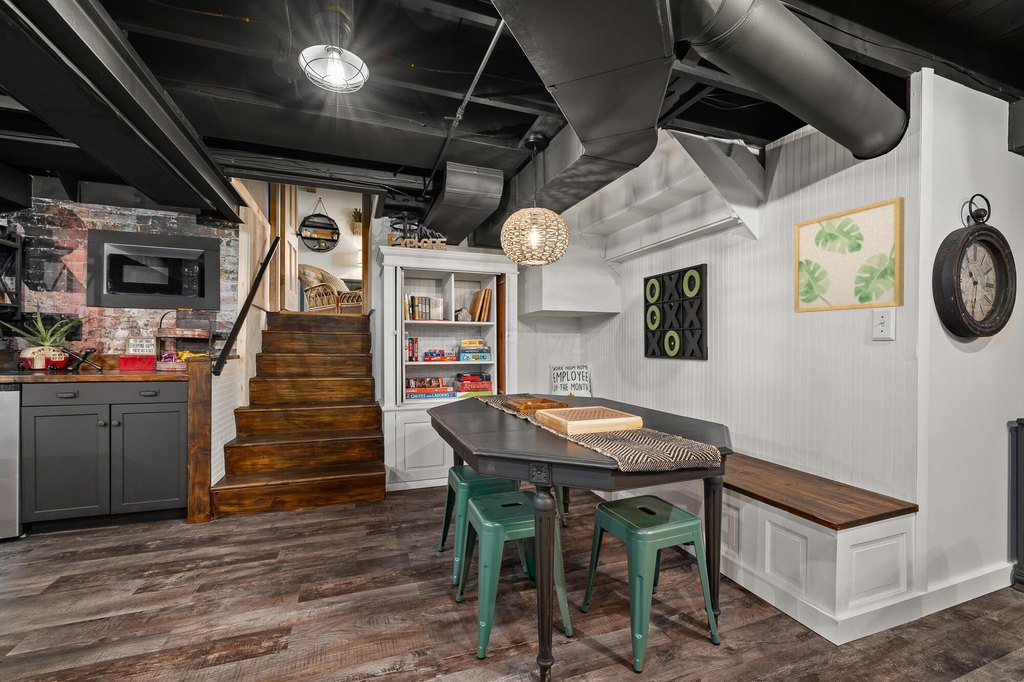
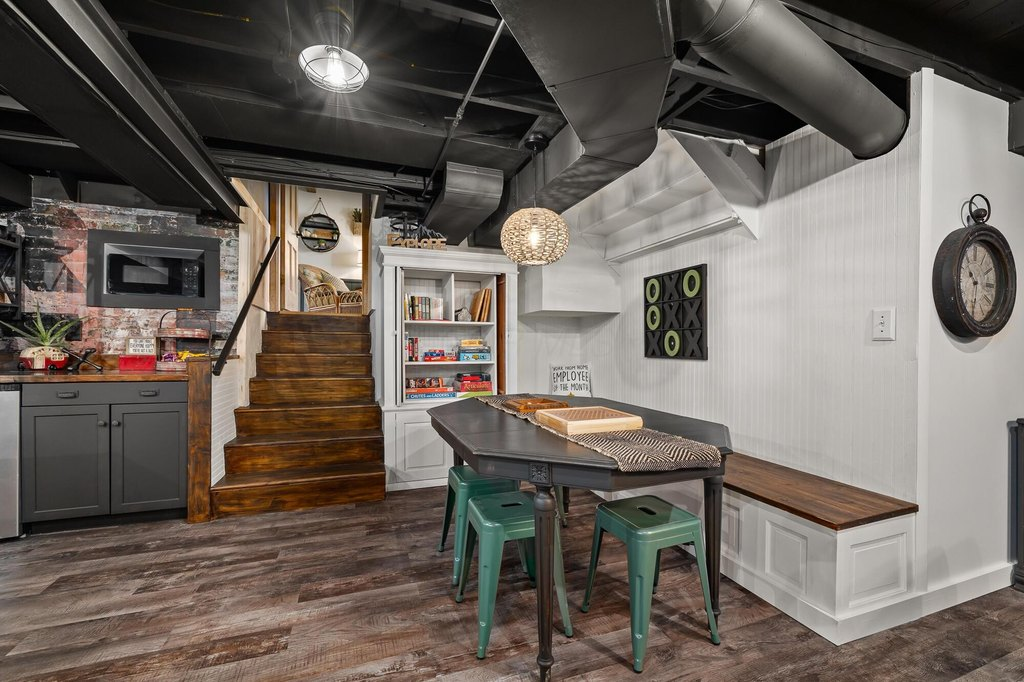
- wall art (843, 260)
